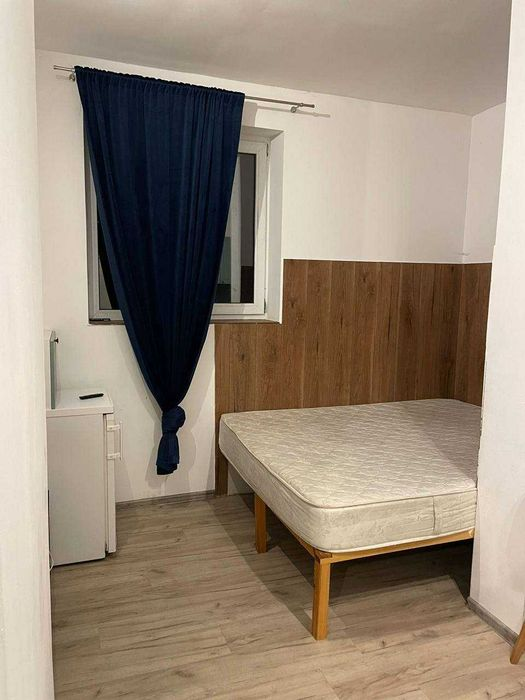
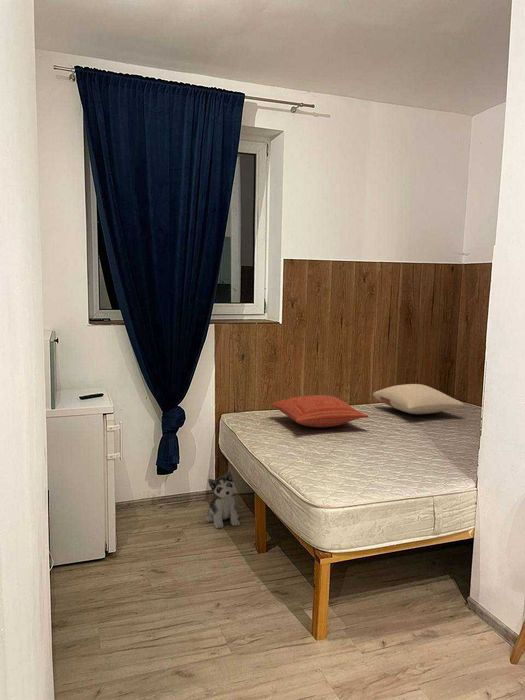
+ pillow (317, 410)
+ pillow (417, 399)
+ plush toy (222, 493)
